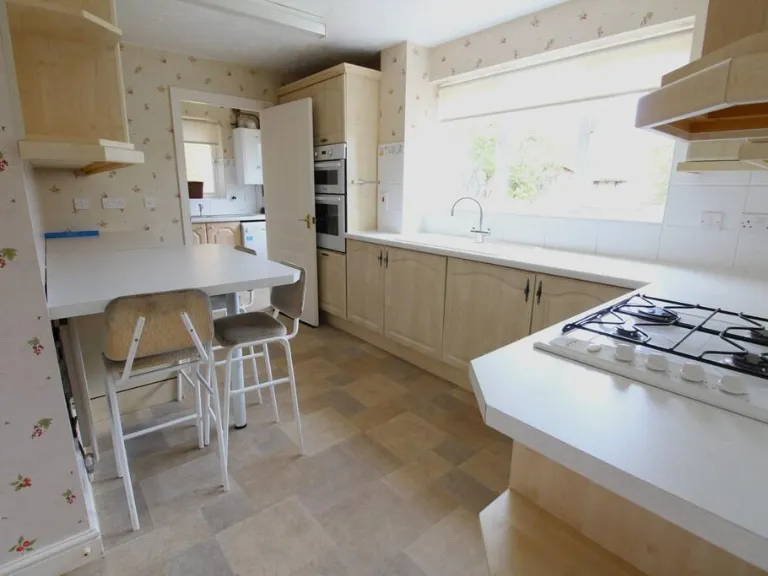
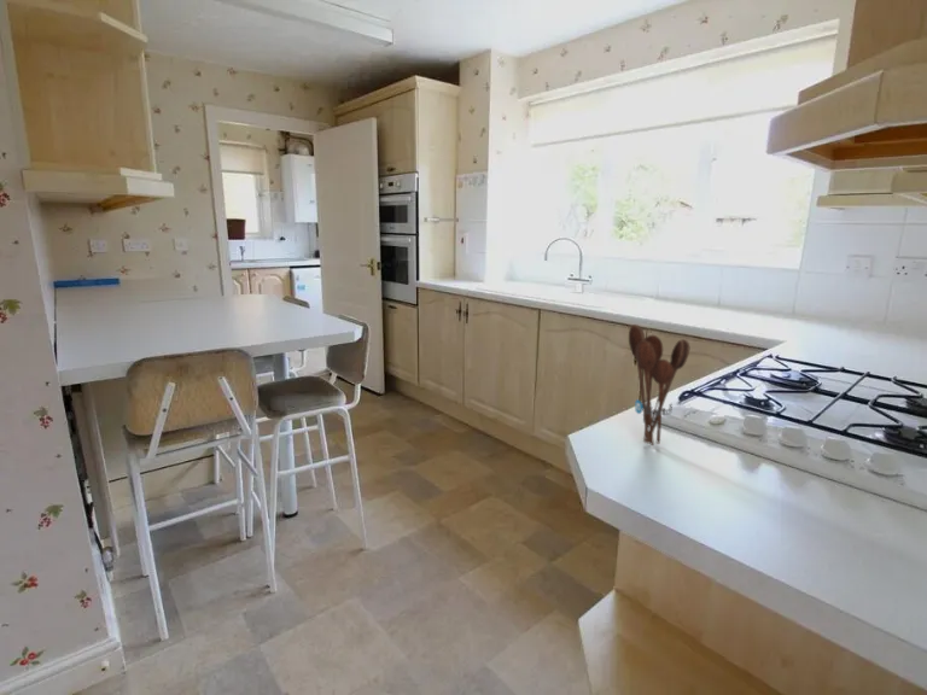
+ utensil holder (651, 385)
